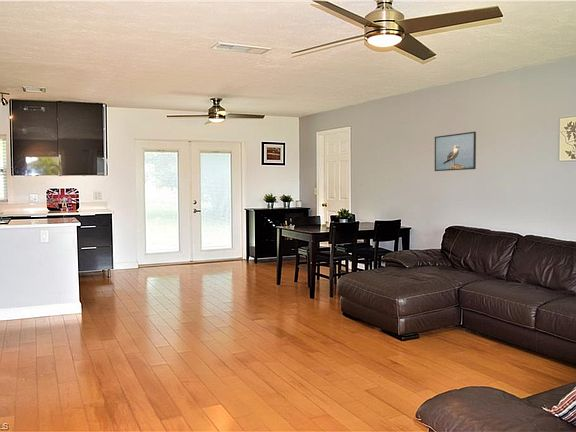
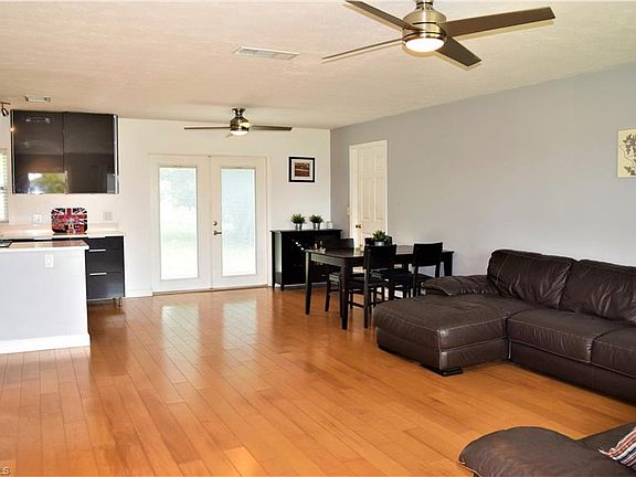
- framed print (454, 152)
